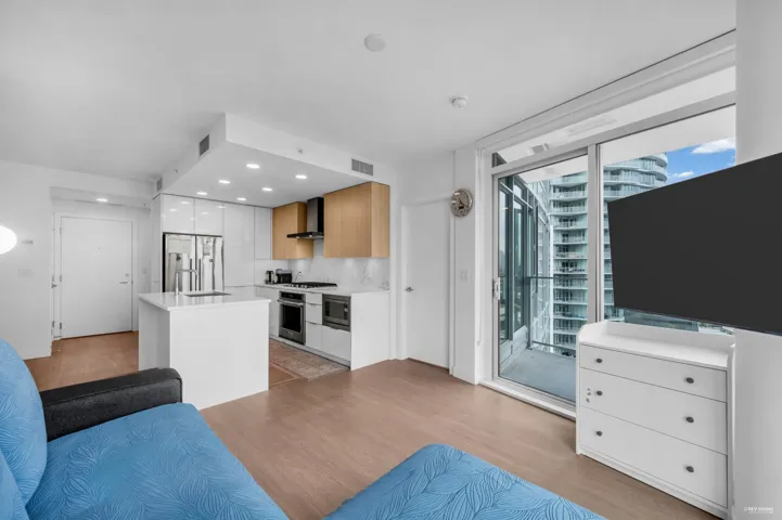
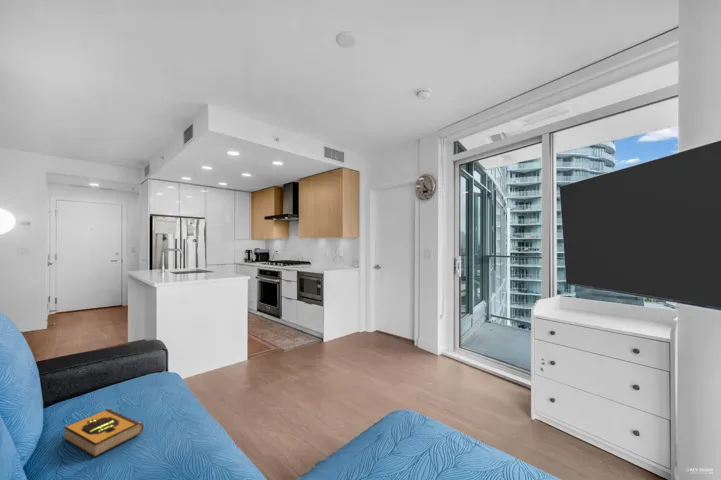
+ hardback book (104, 429)
